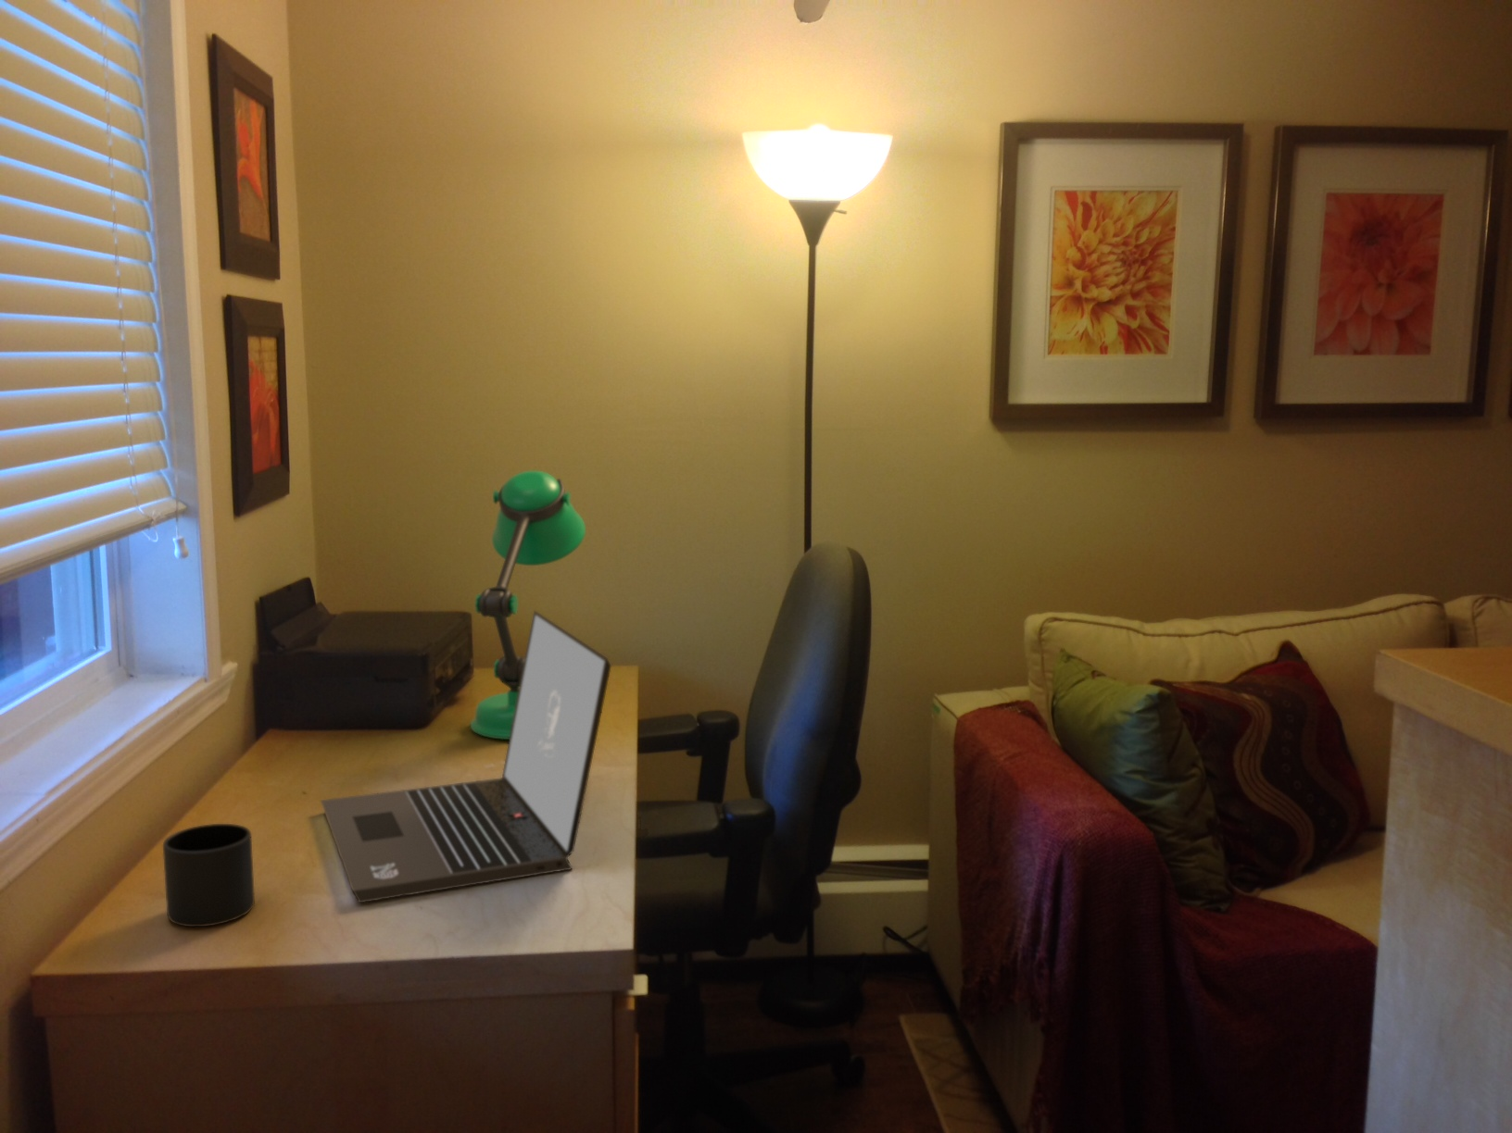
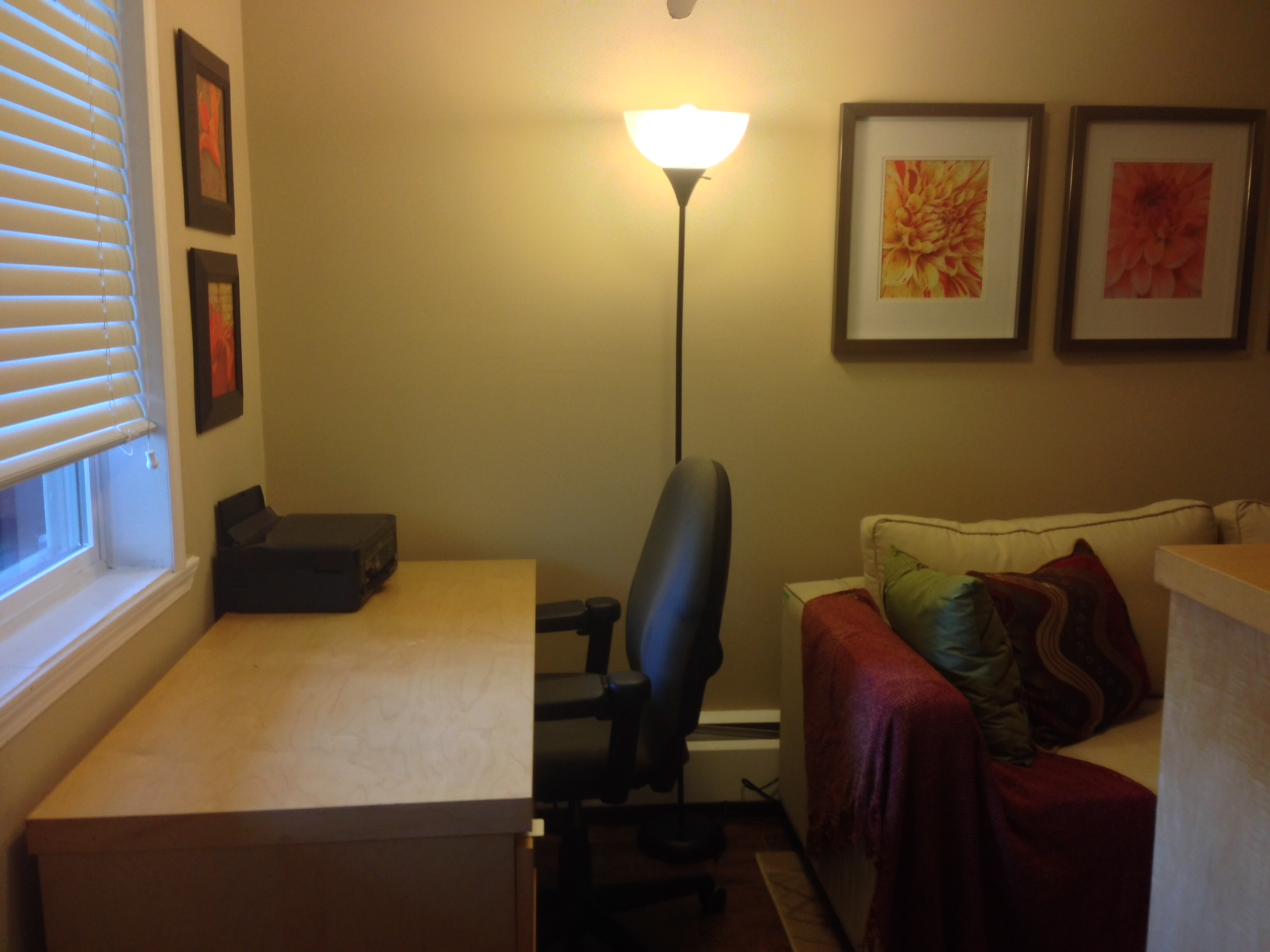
- desk lamp (518, 603)
- mug (215, 870)
- laptop (463, 782)
